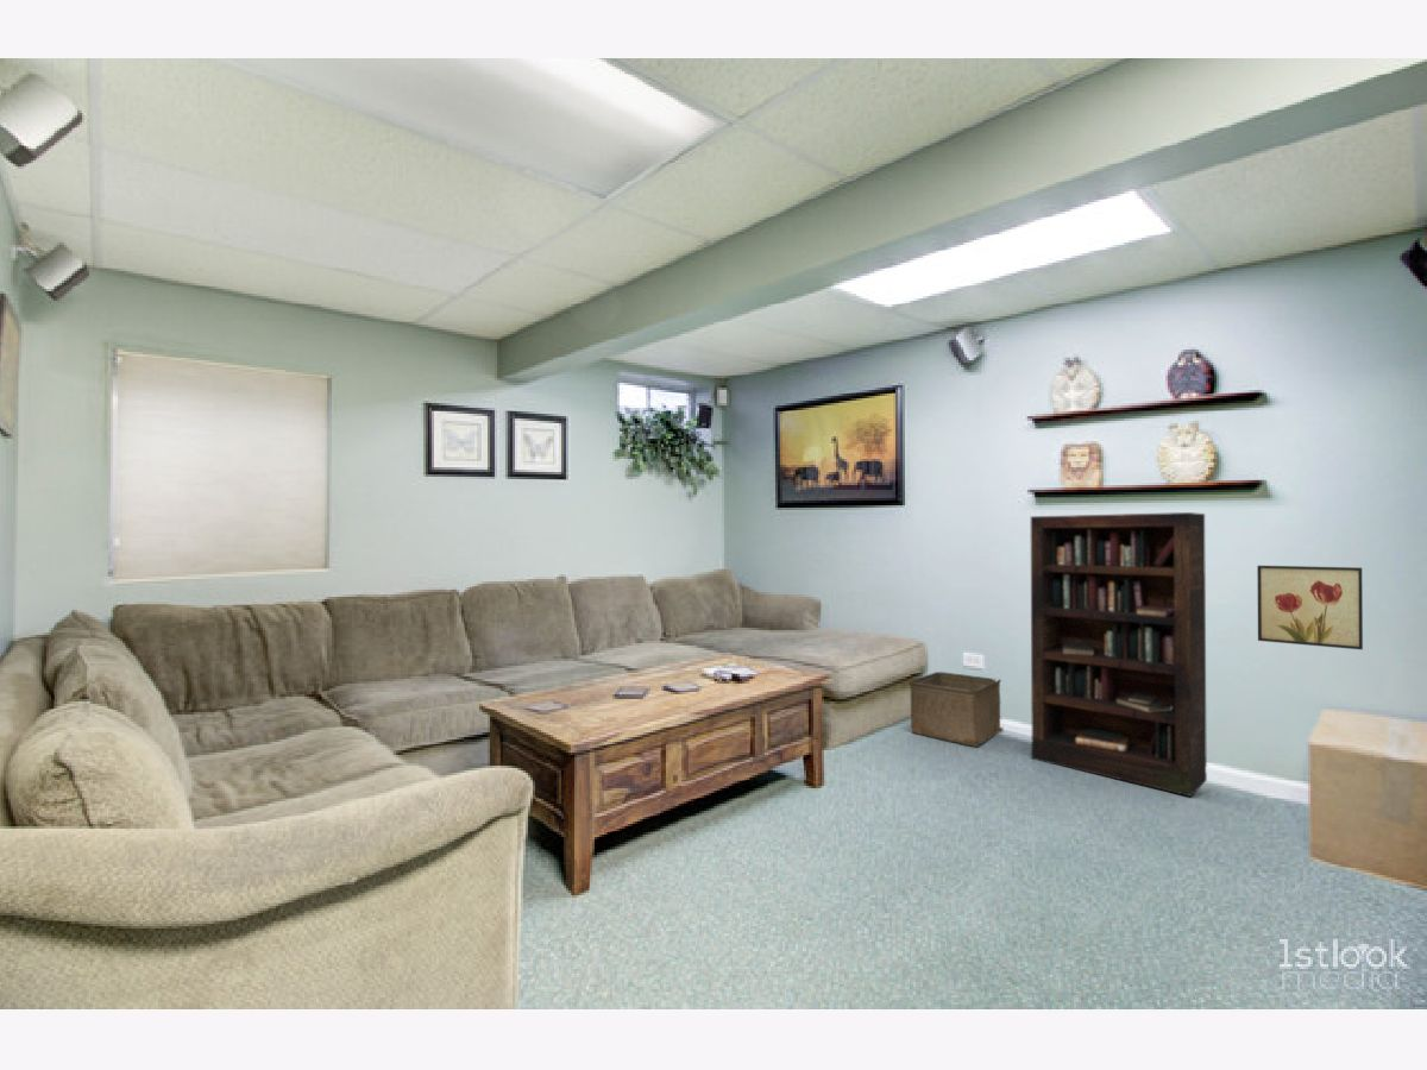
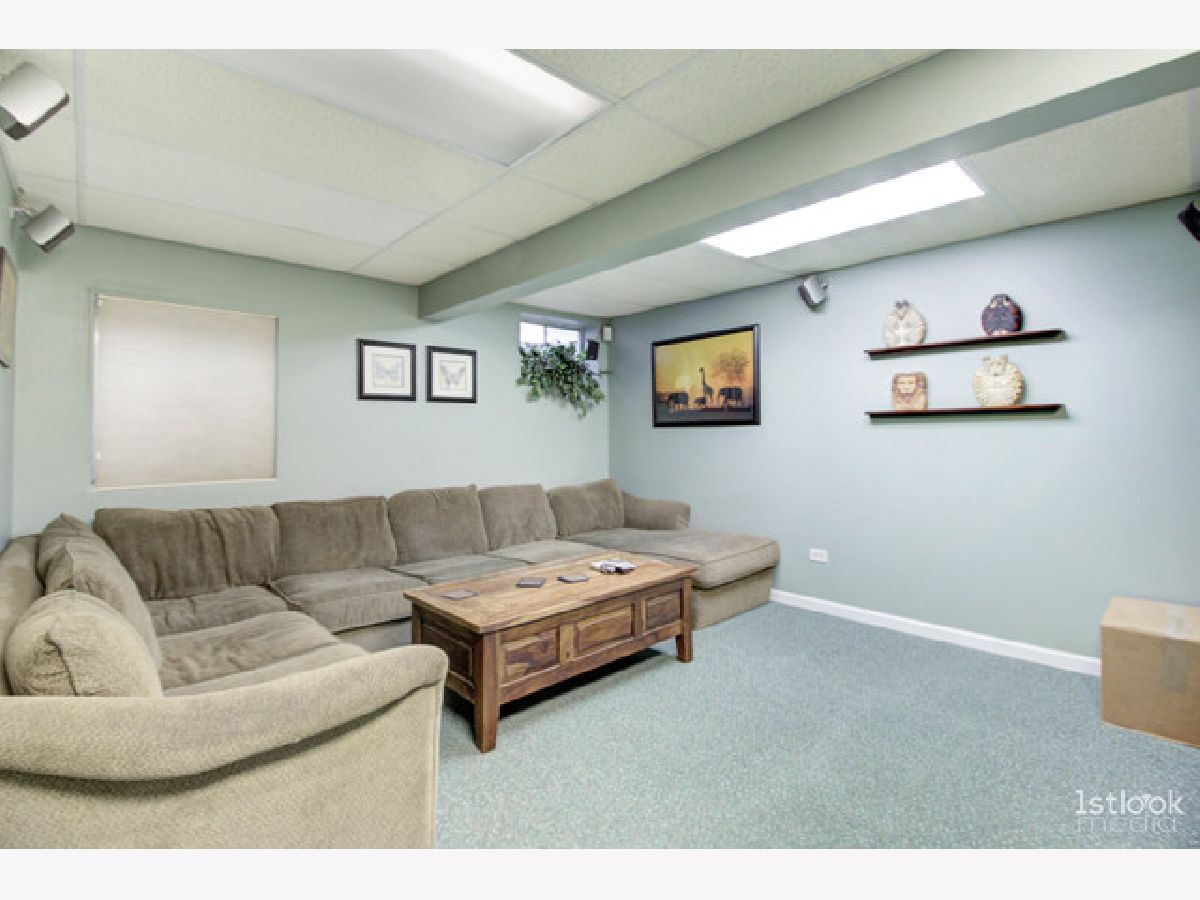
- storage bin (956, 706)
- bookcase (1114, 642)
- wall art (1308, 605)
